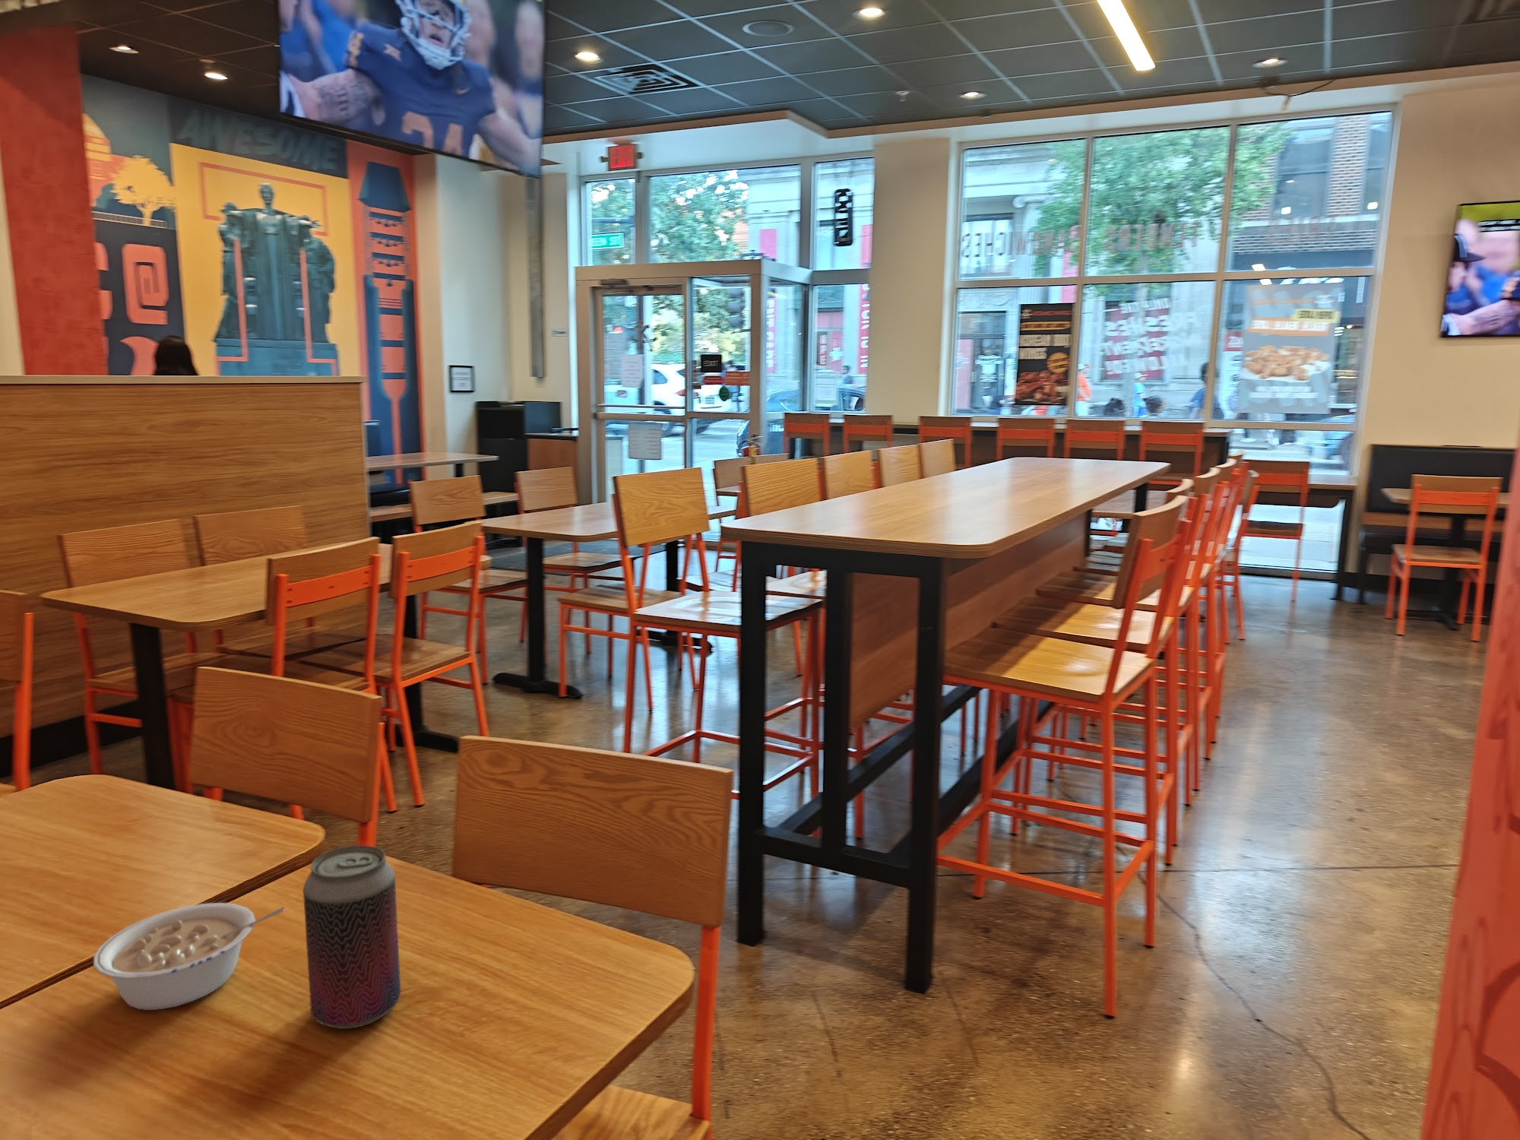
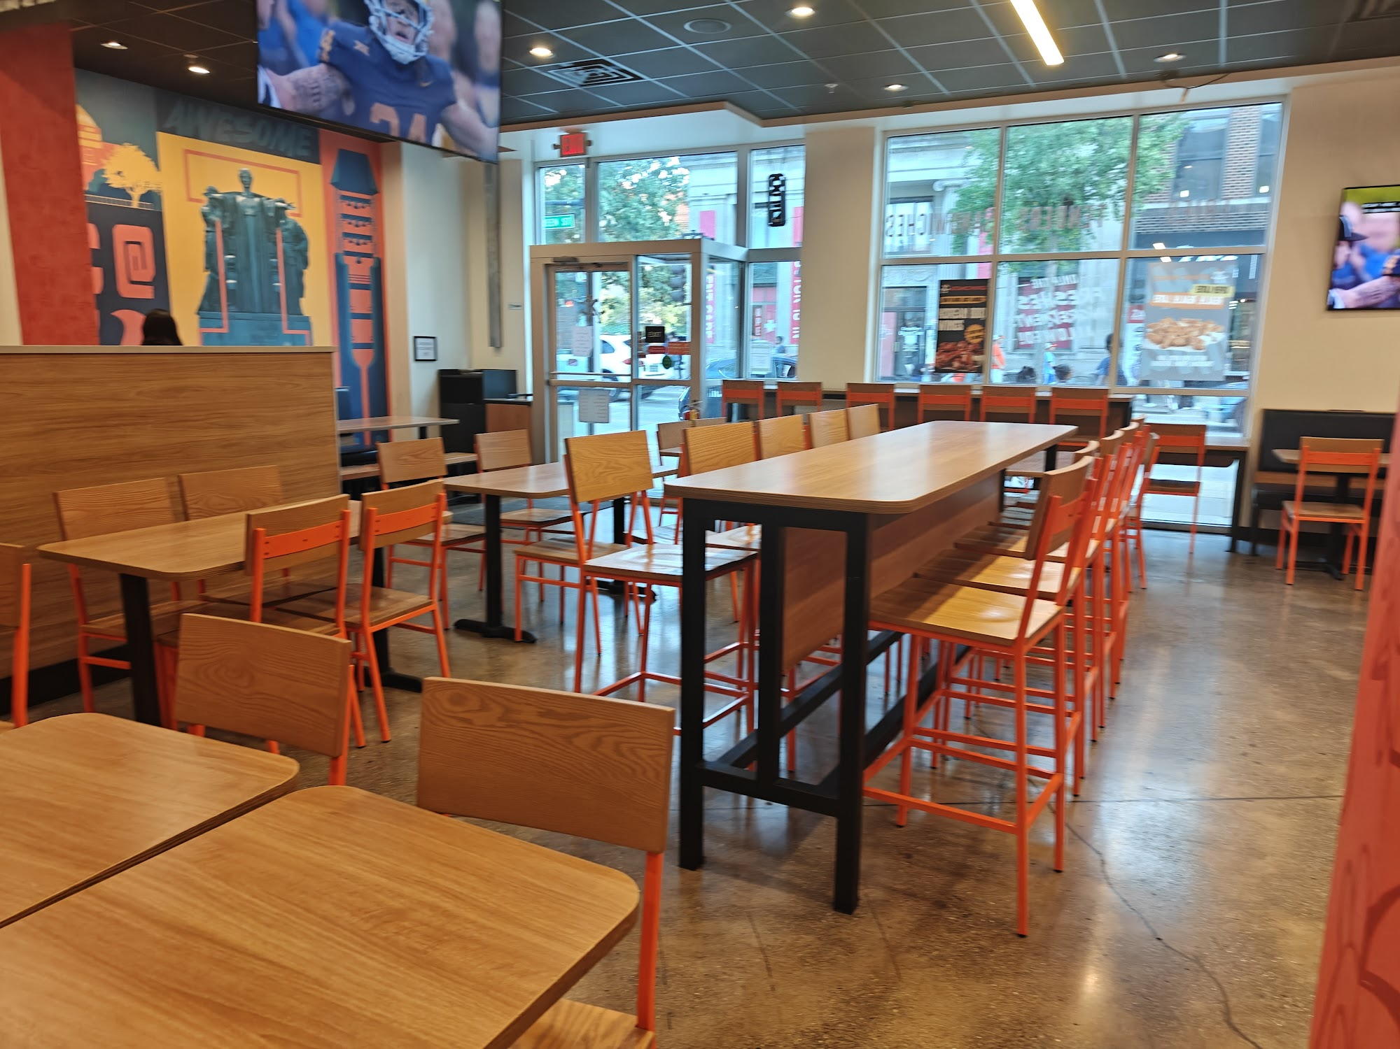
- legume (184, 952)
- beverage can (353, 935)
